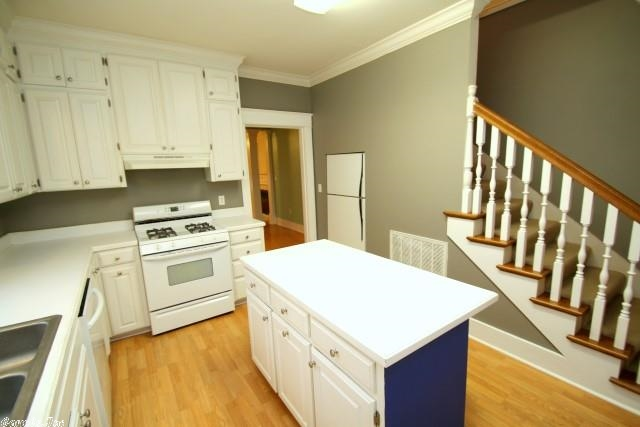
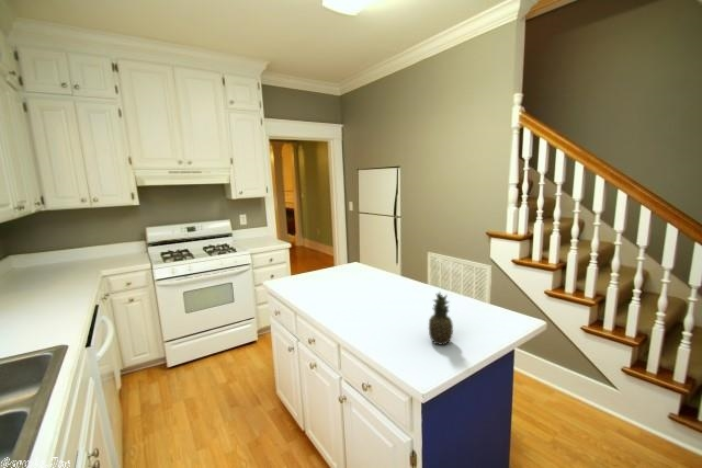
+ fruit (440, 316)
